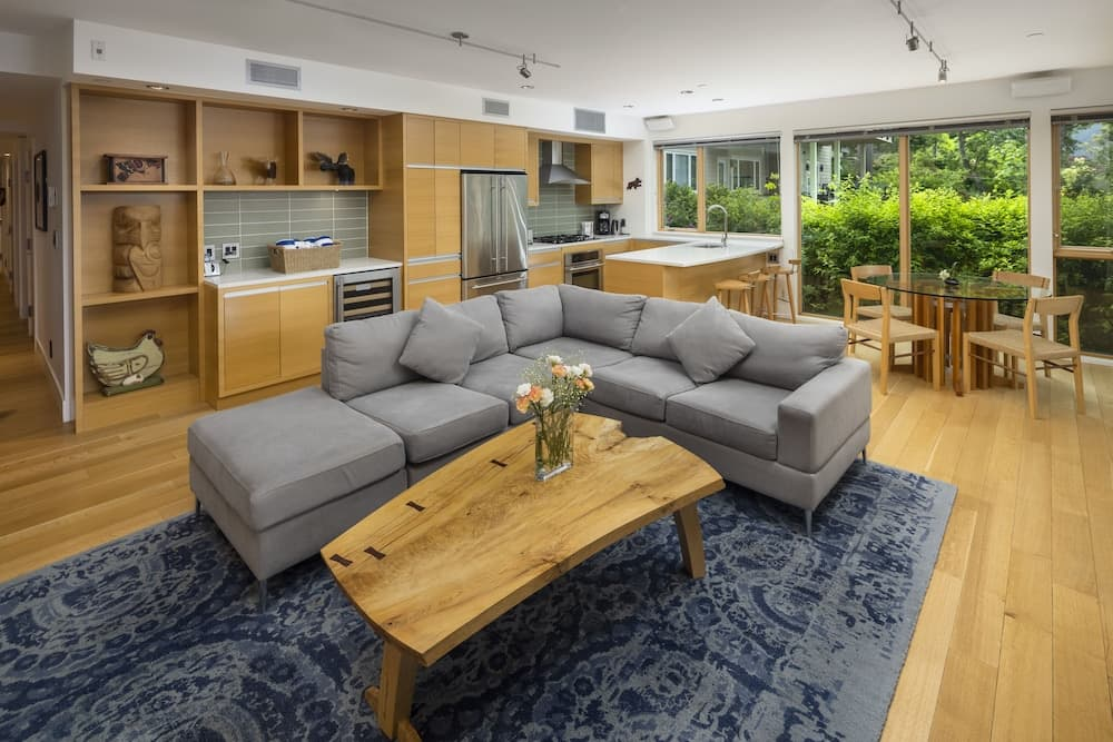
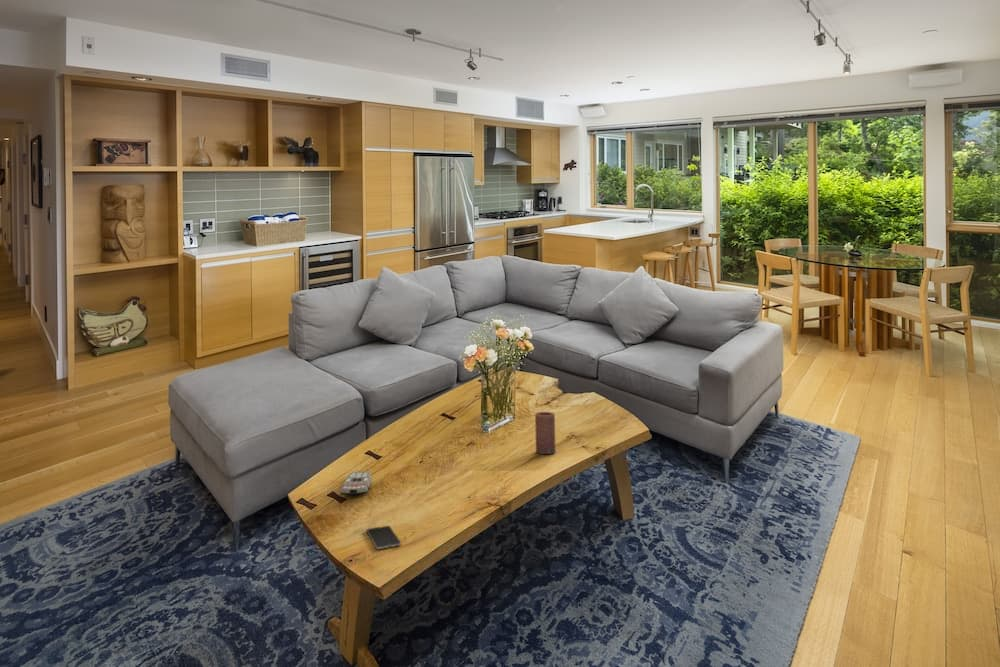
+ remote control (357, 482)
+ candle (545, 432)
+ smartphone (383, 536)
